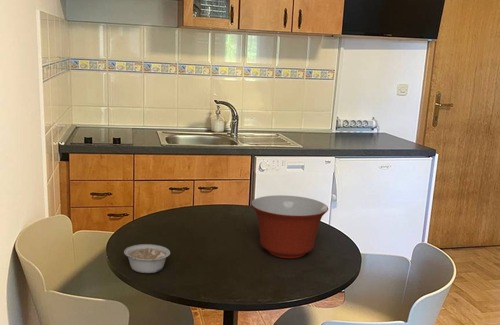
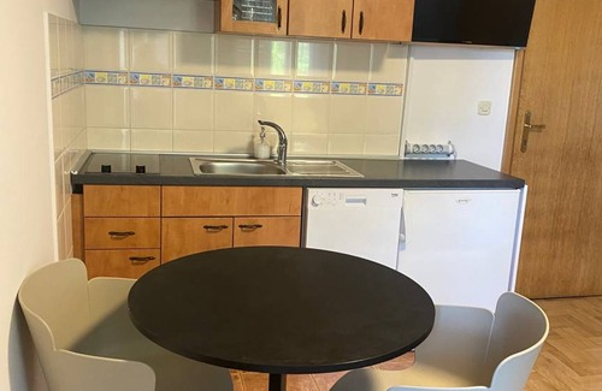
- mixing bowl (287, 228)
- legume (148, 258)
